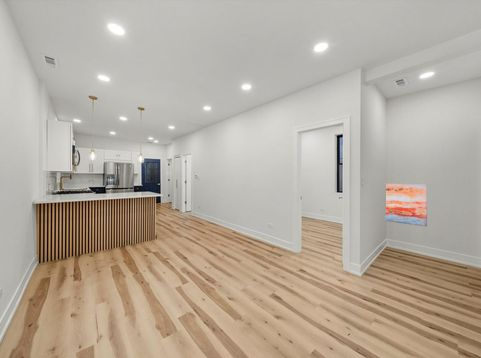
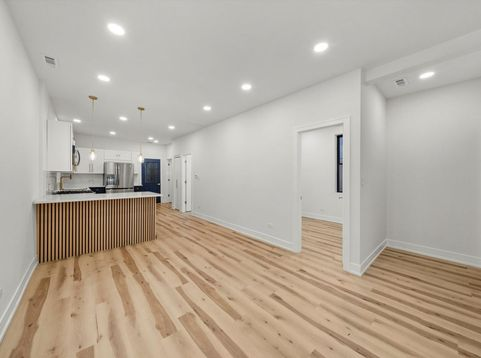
- wall art (400, 203)
